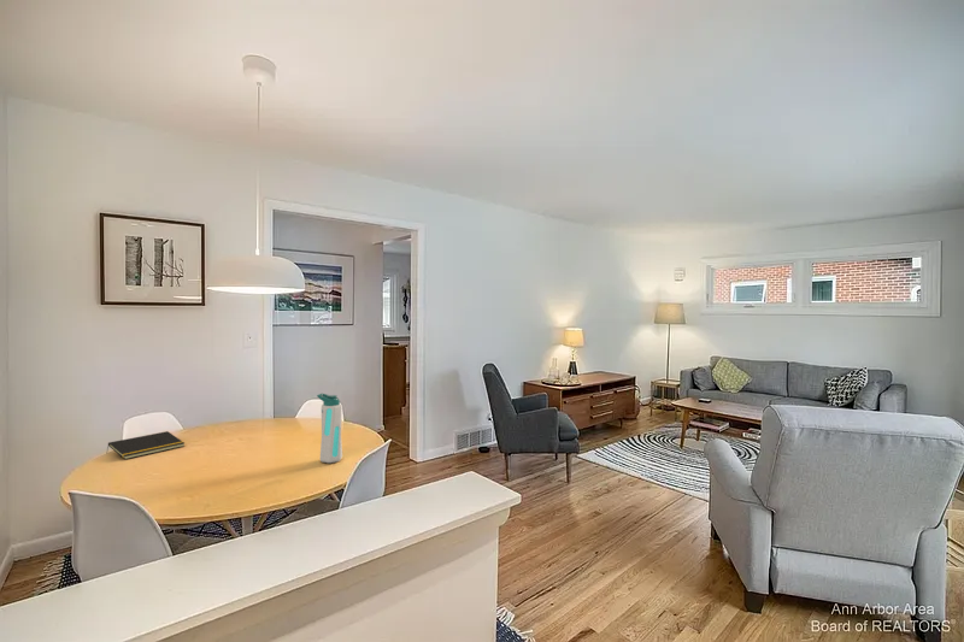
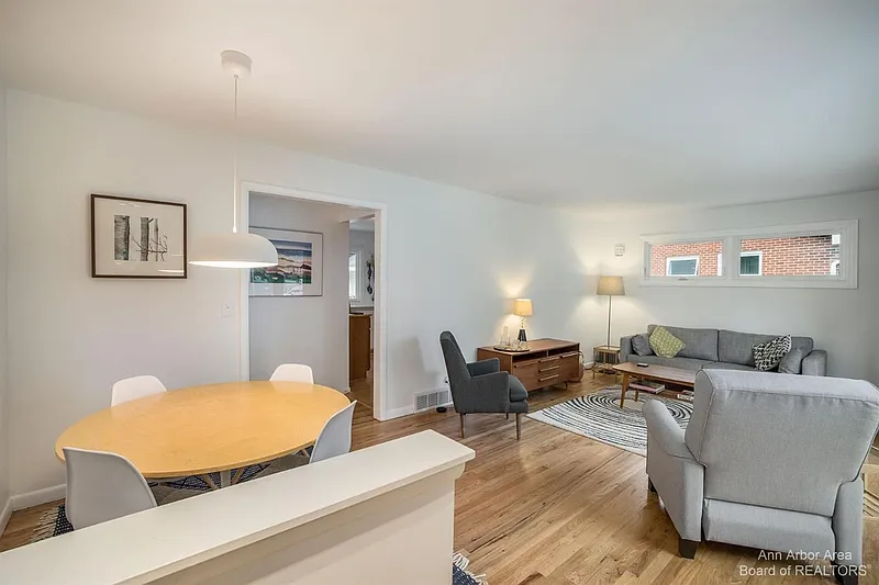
- water bottle (329, 426)
- notepad (147, 443)
